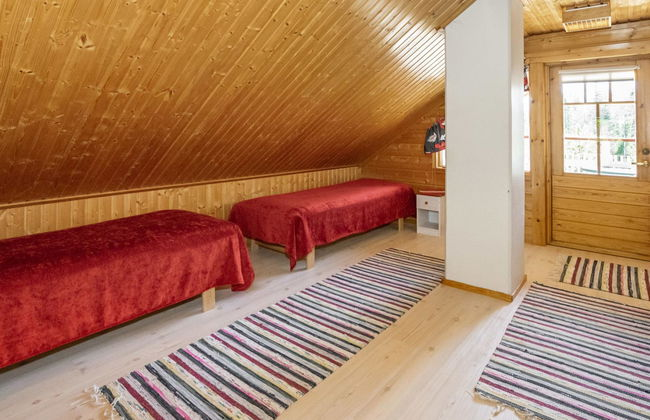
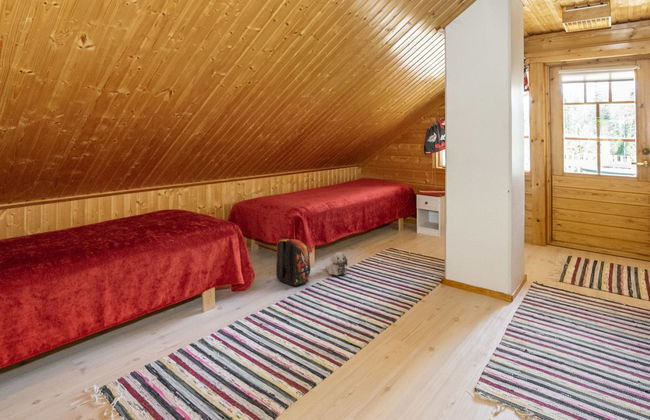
+ plush toy (336, 261)
+ backpack (291, 259)
